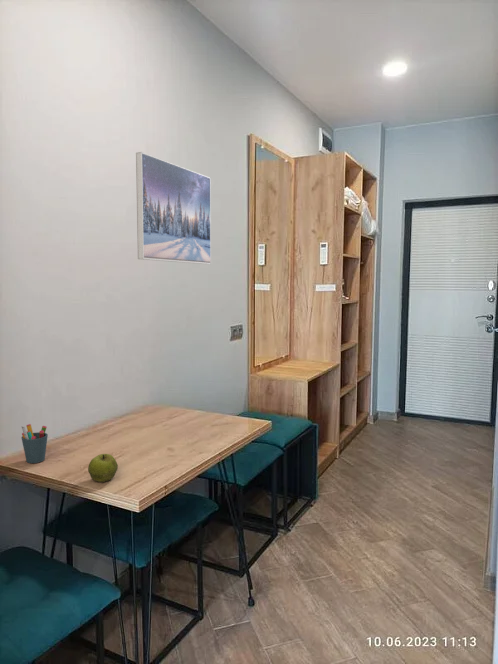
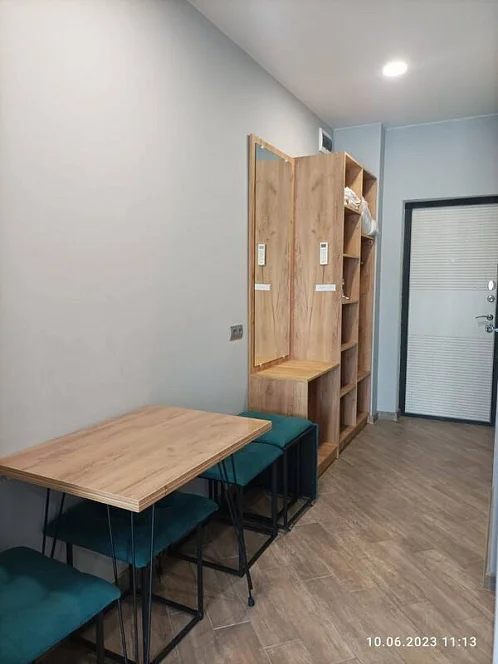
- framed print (177, 214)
- pen holder (34, 441)
- apple (103, 466)
